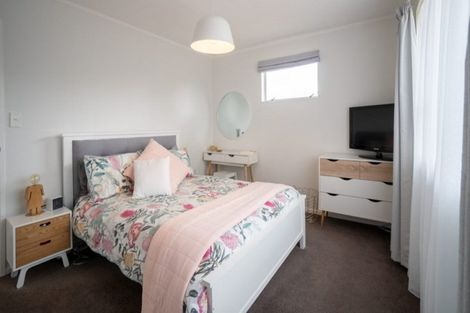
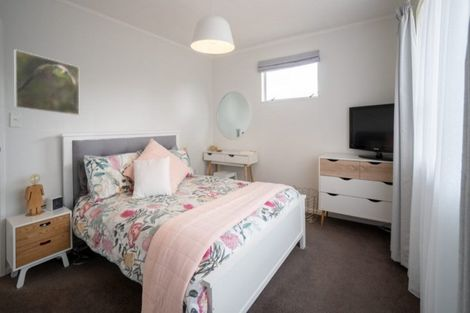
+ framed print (49, 85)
